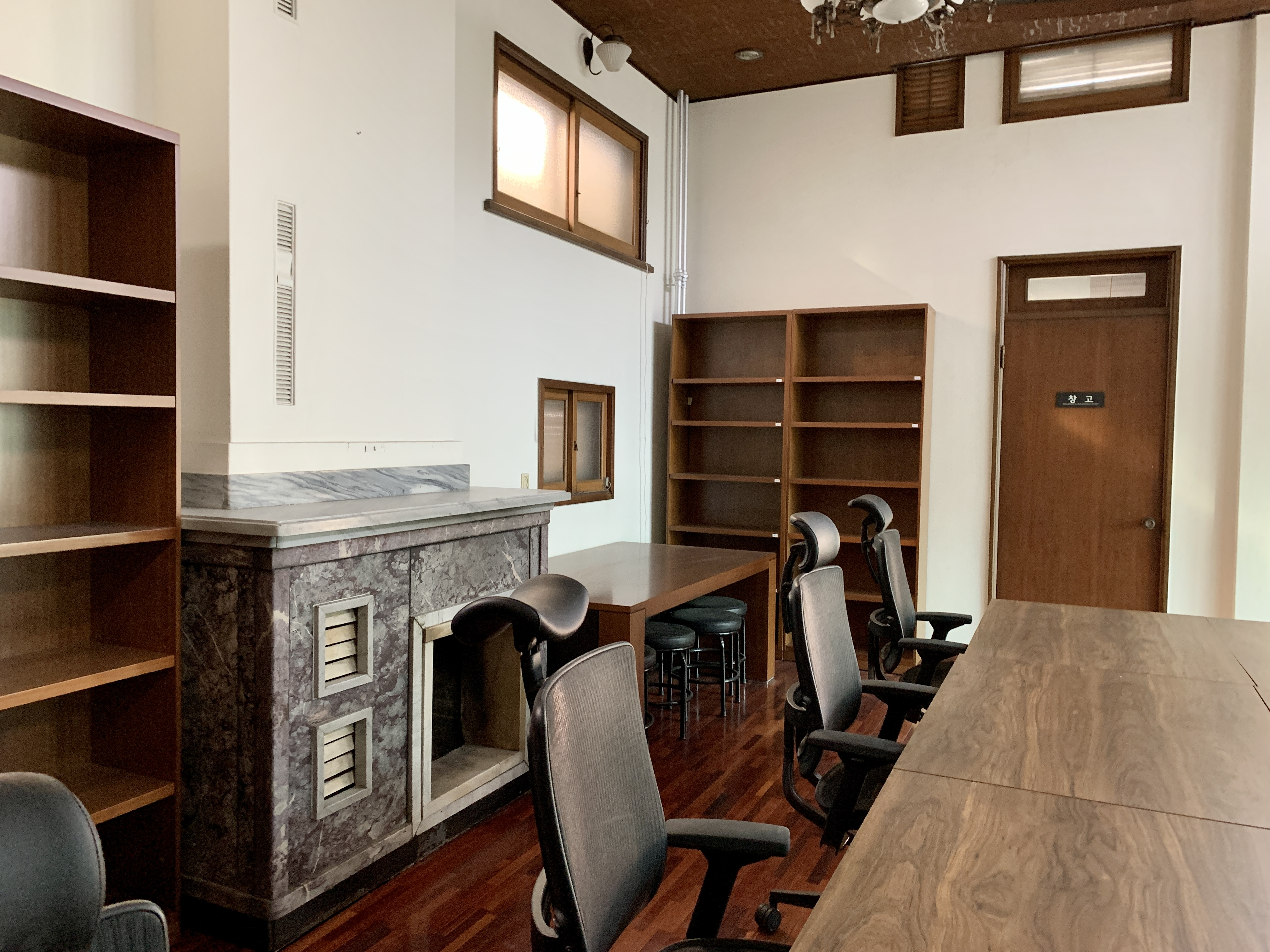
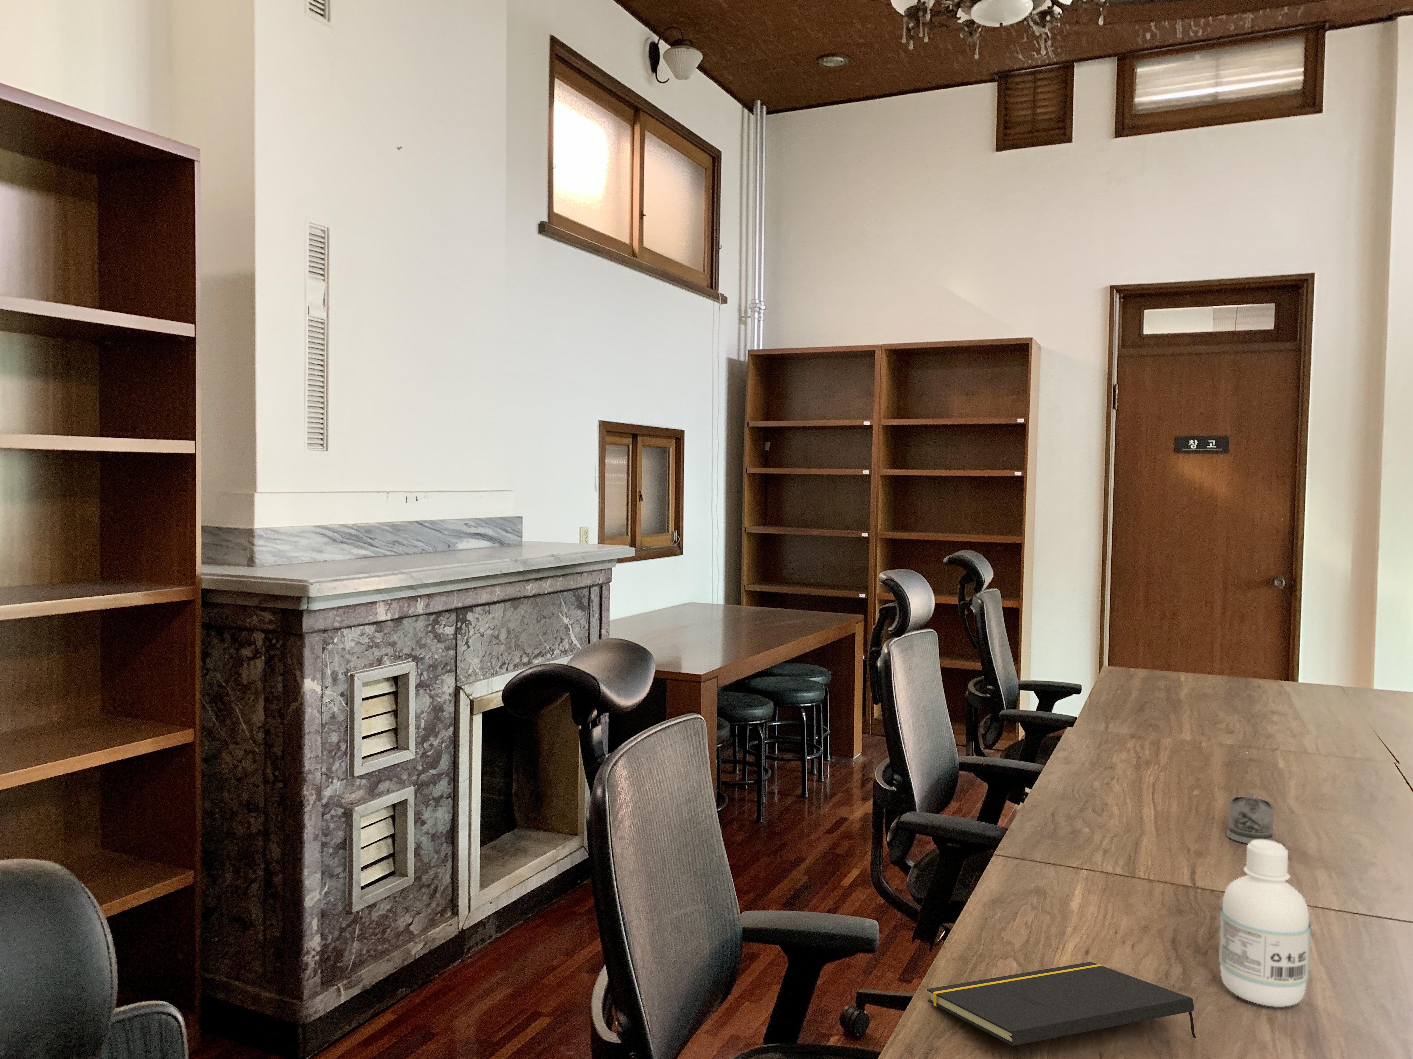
+ notepad (1056, 1000)
+ tea glass holder (1251, 813)
+ bottle (1264, 919)
